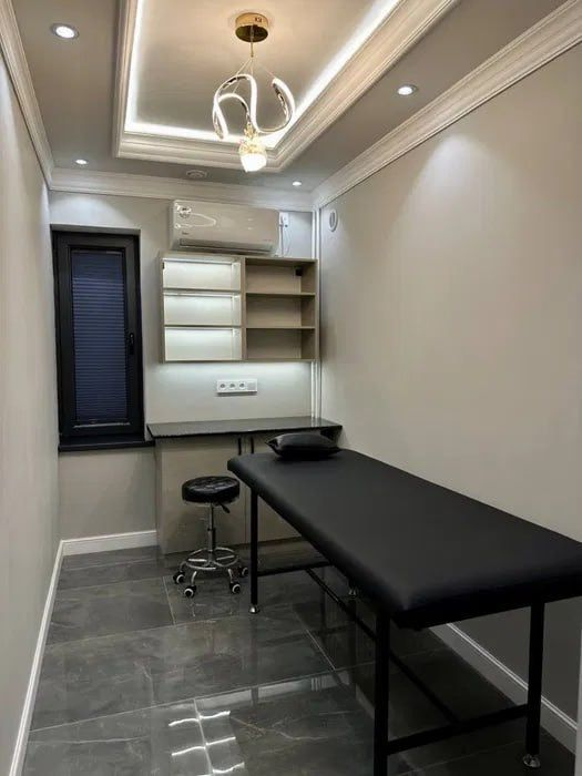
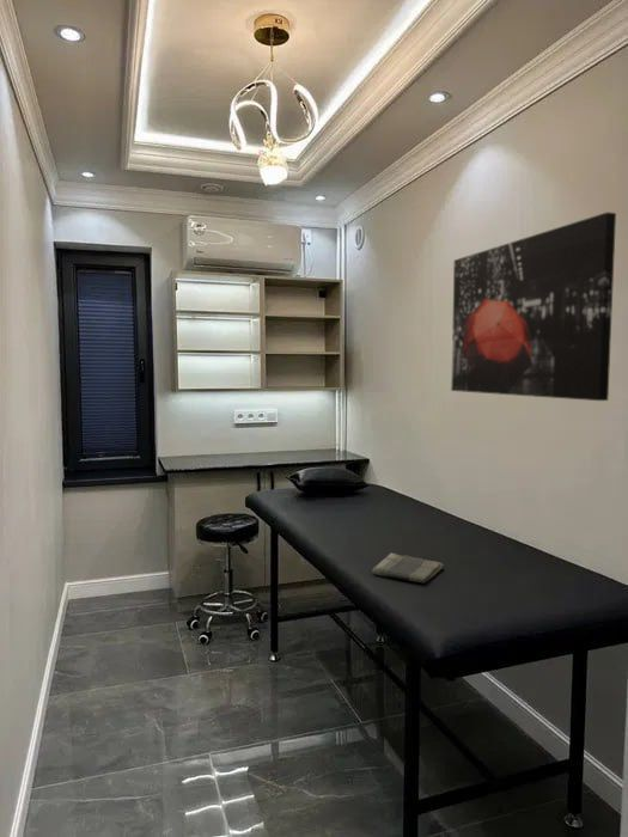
+ wall art (518, 318)
+ dish towel (408, 566)
